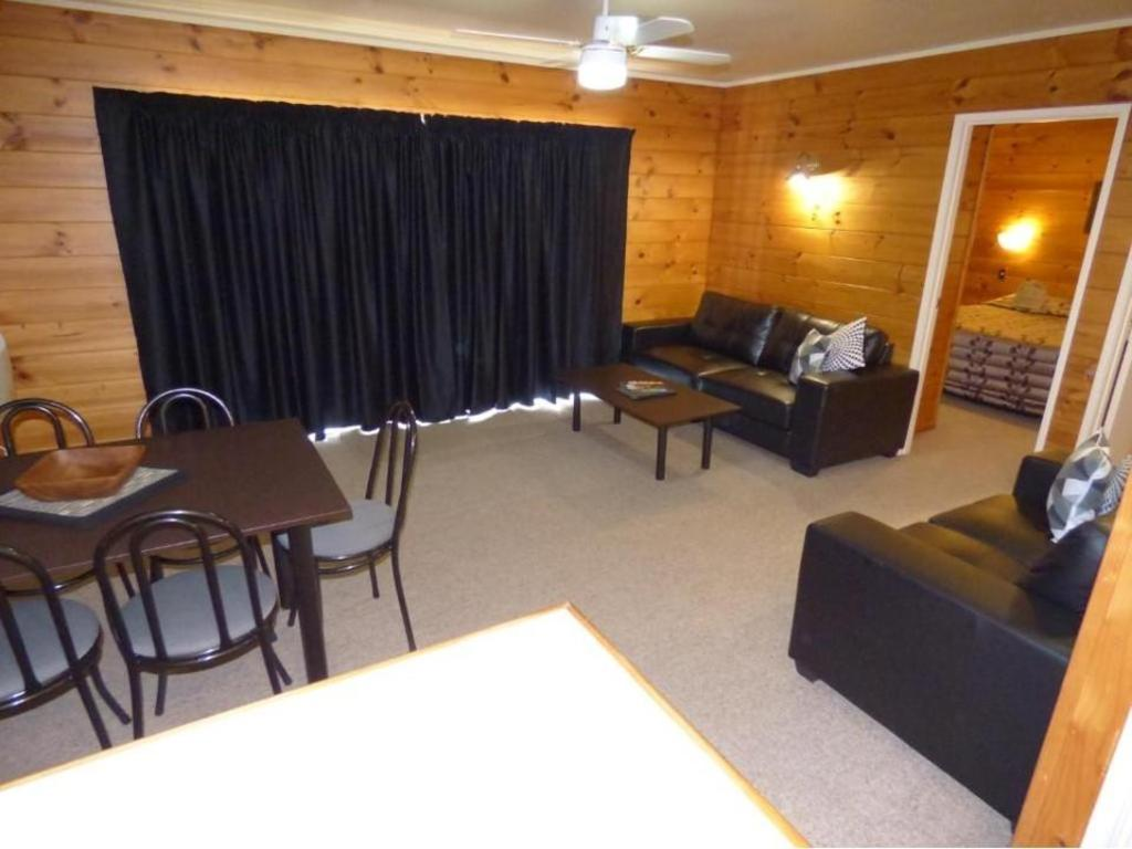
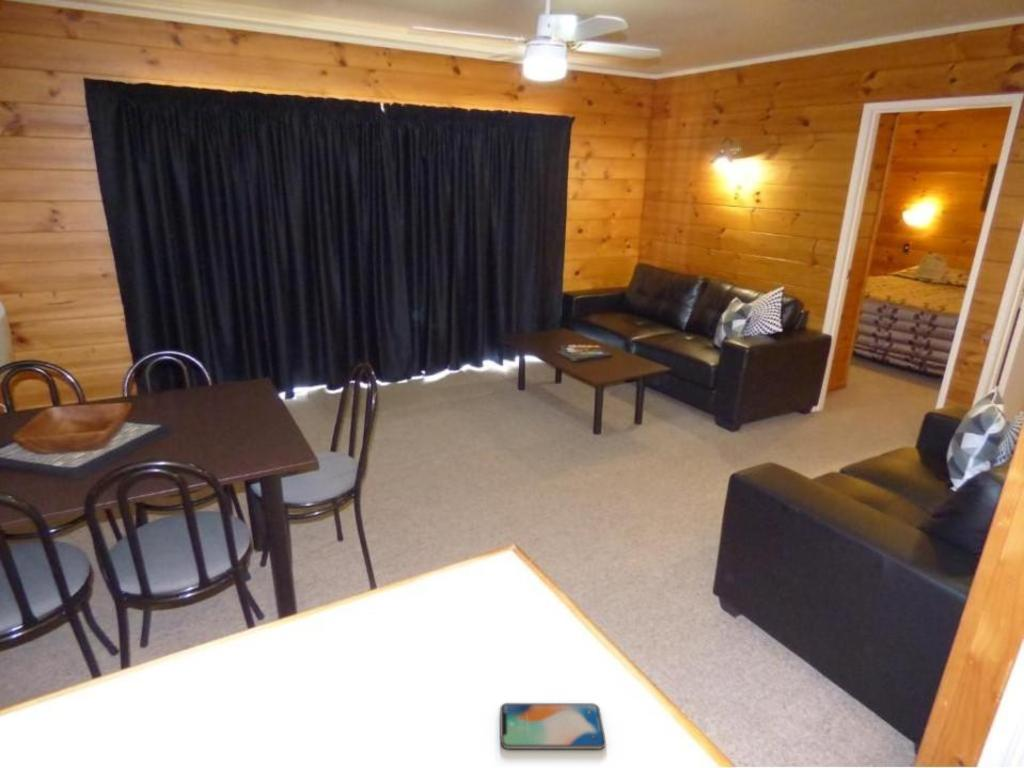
+ smartphone (551, 725)
